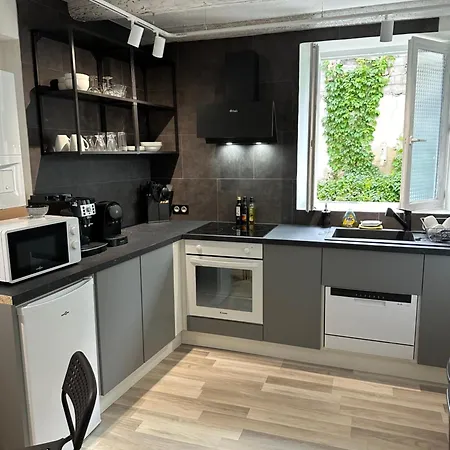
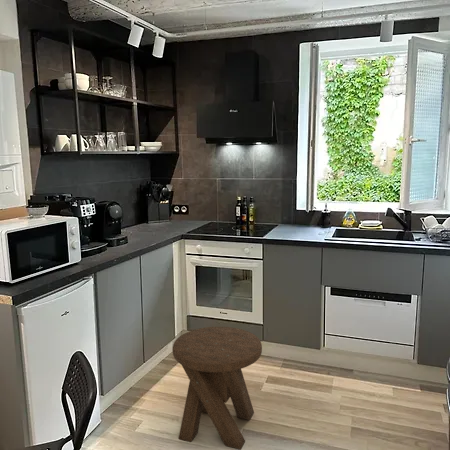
+ music stool (217, 384)
